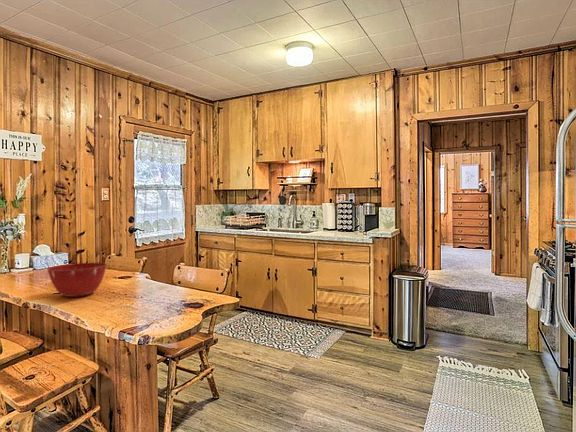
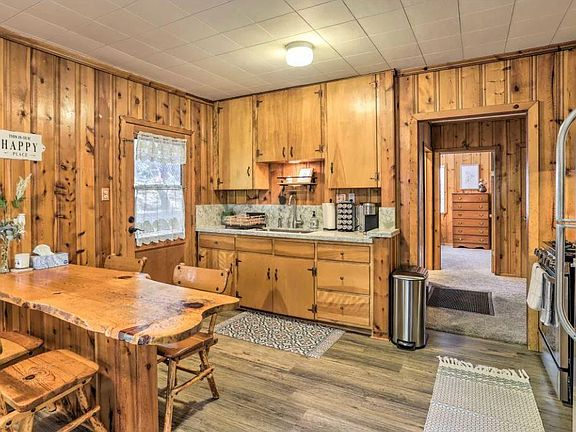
- mixing bowl (78, 279)
